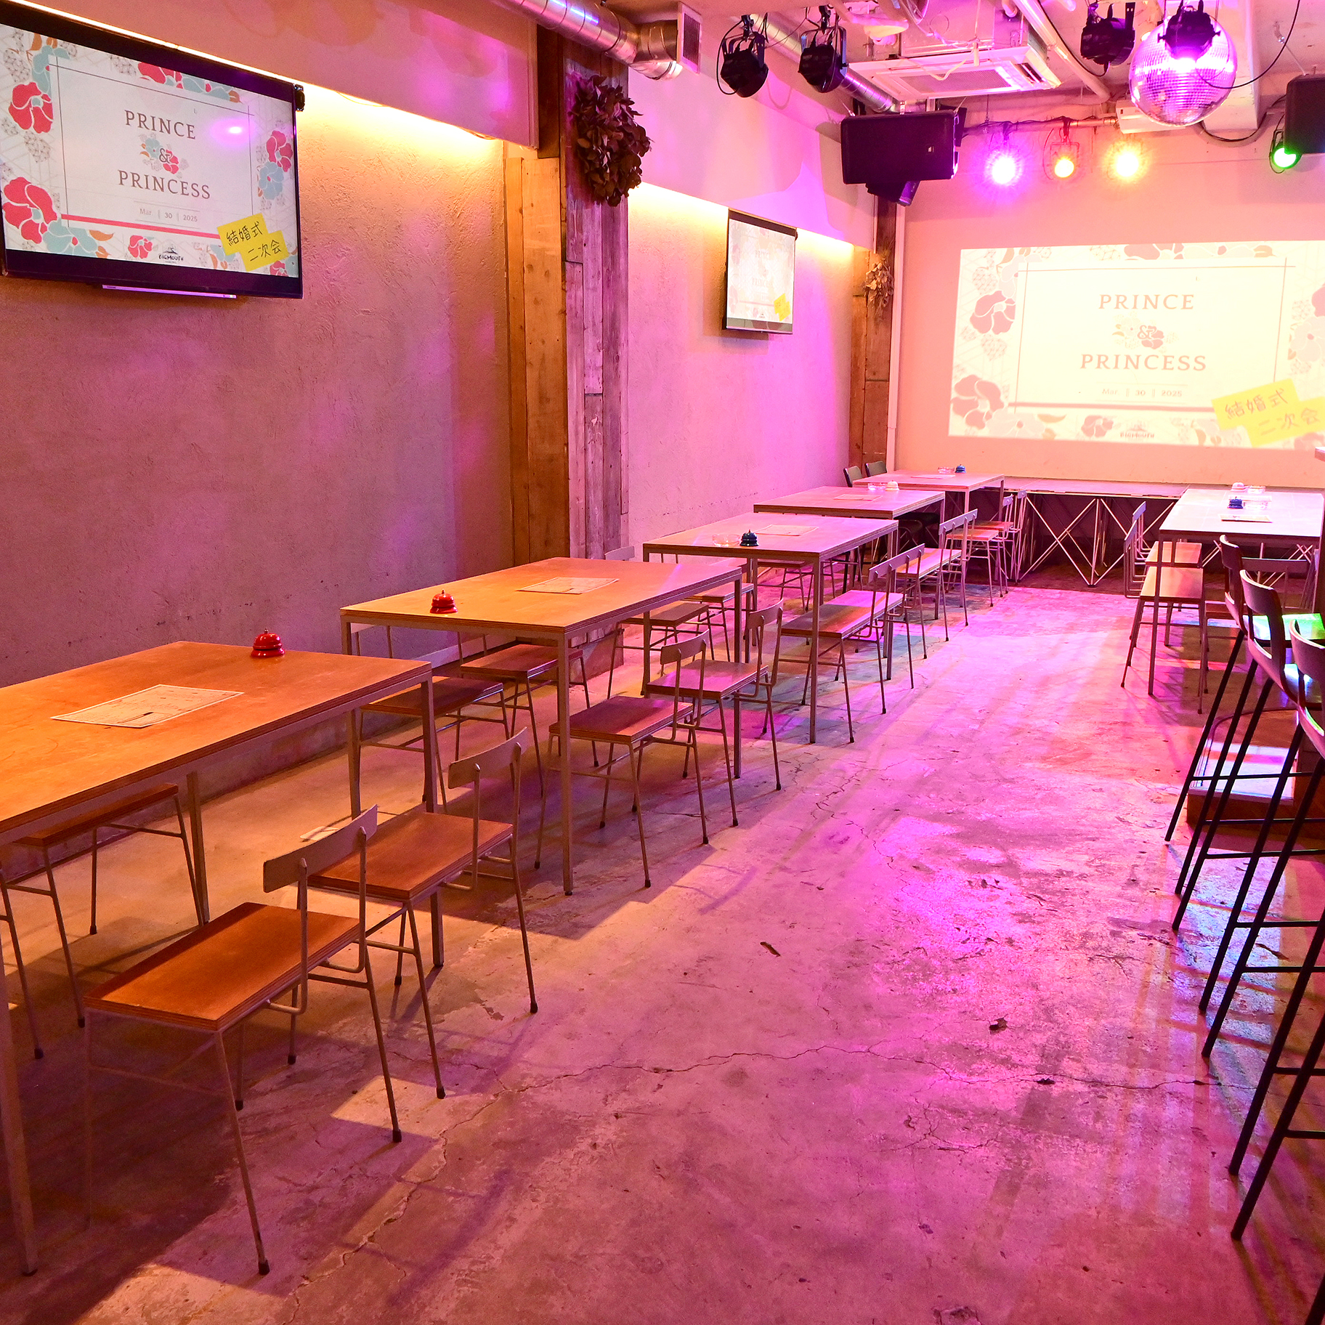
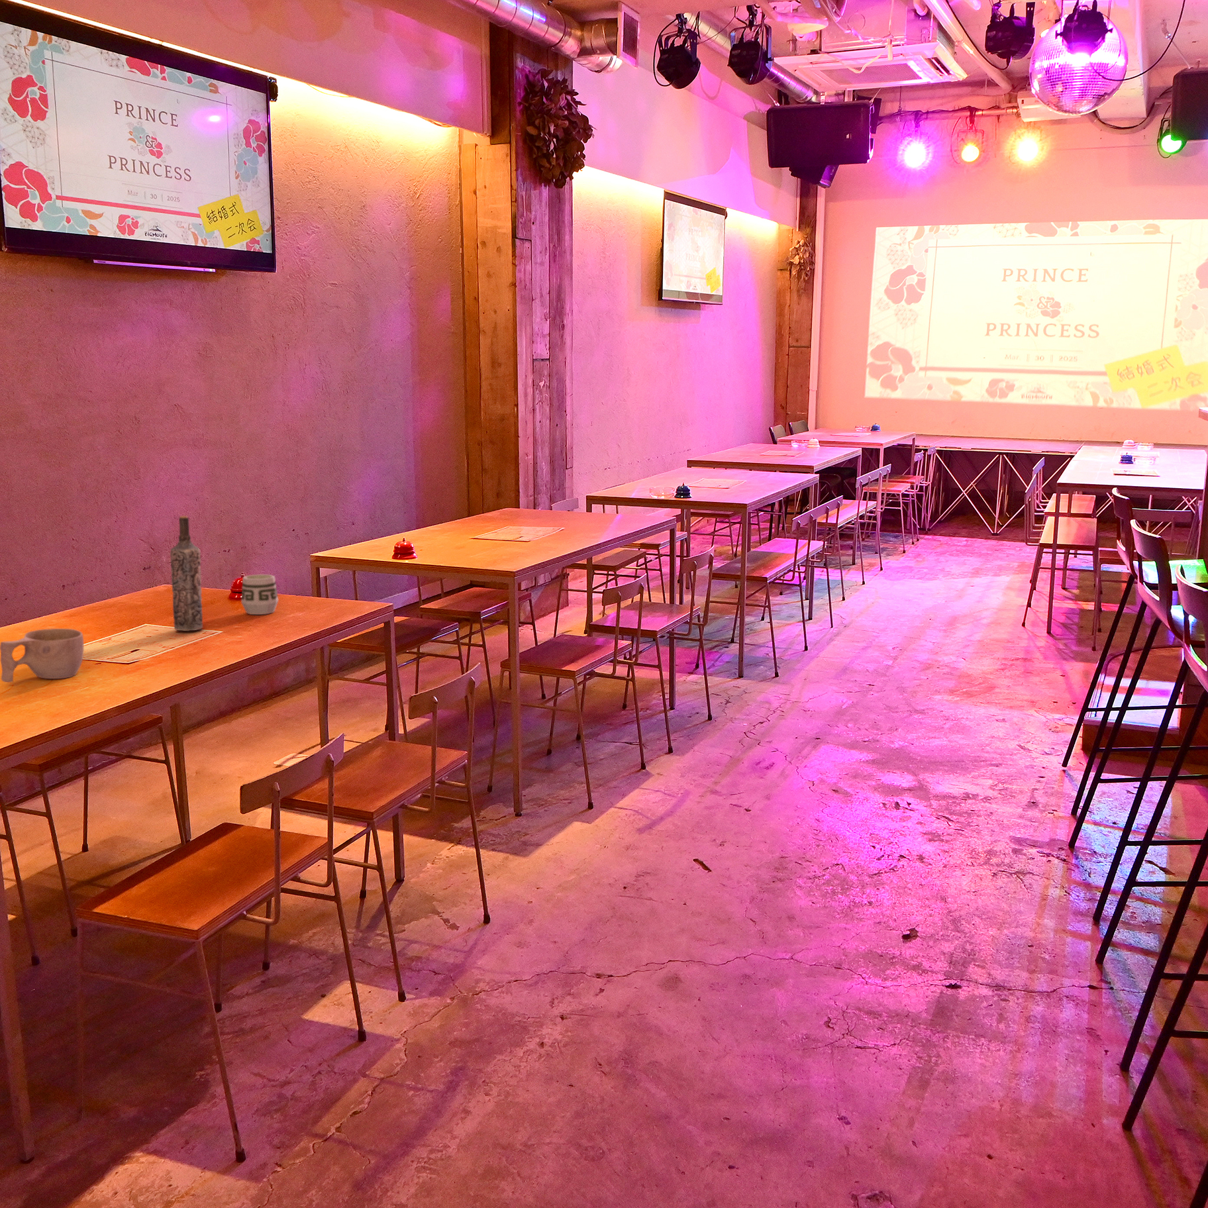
+ bottle (186, 573)
+ cup (260, 594)
+ cup (42, 656)
